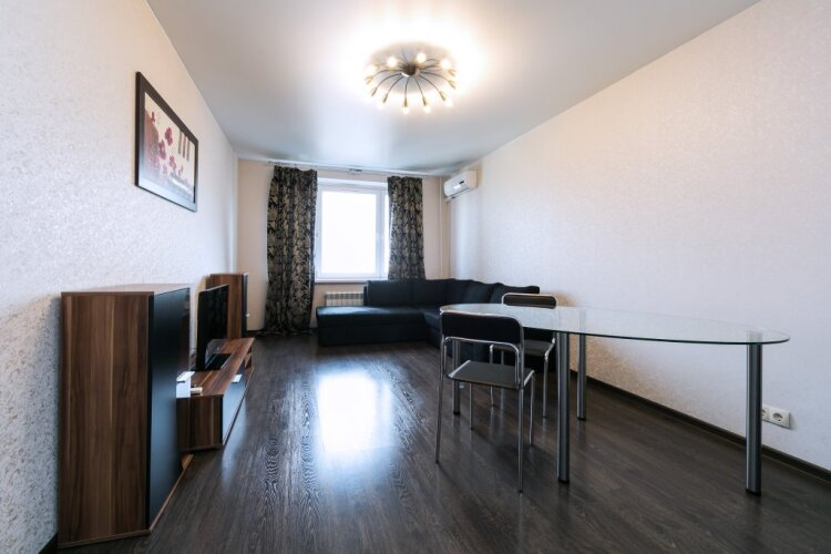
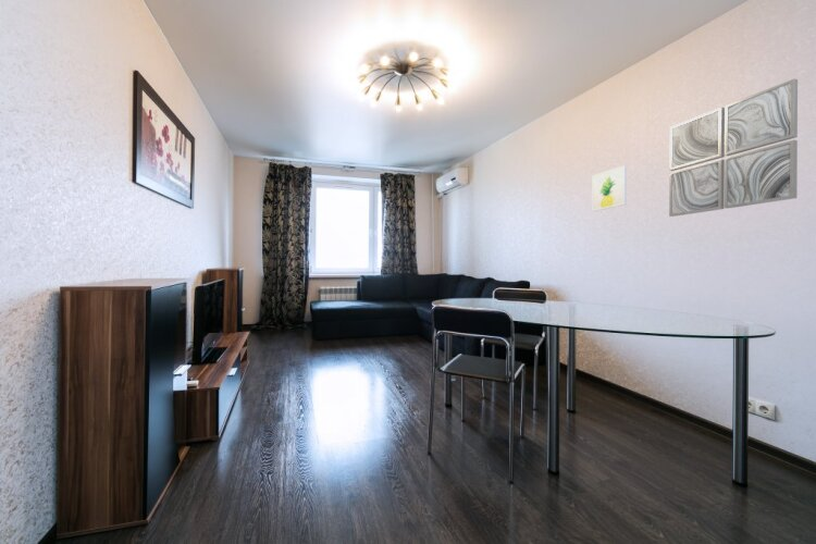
+ wall art (608, 189)
+ wall art (725, 158)
